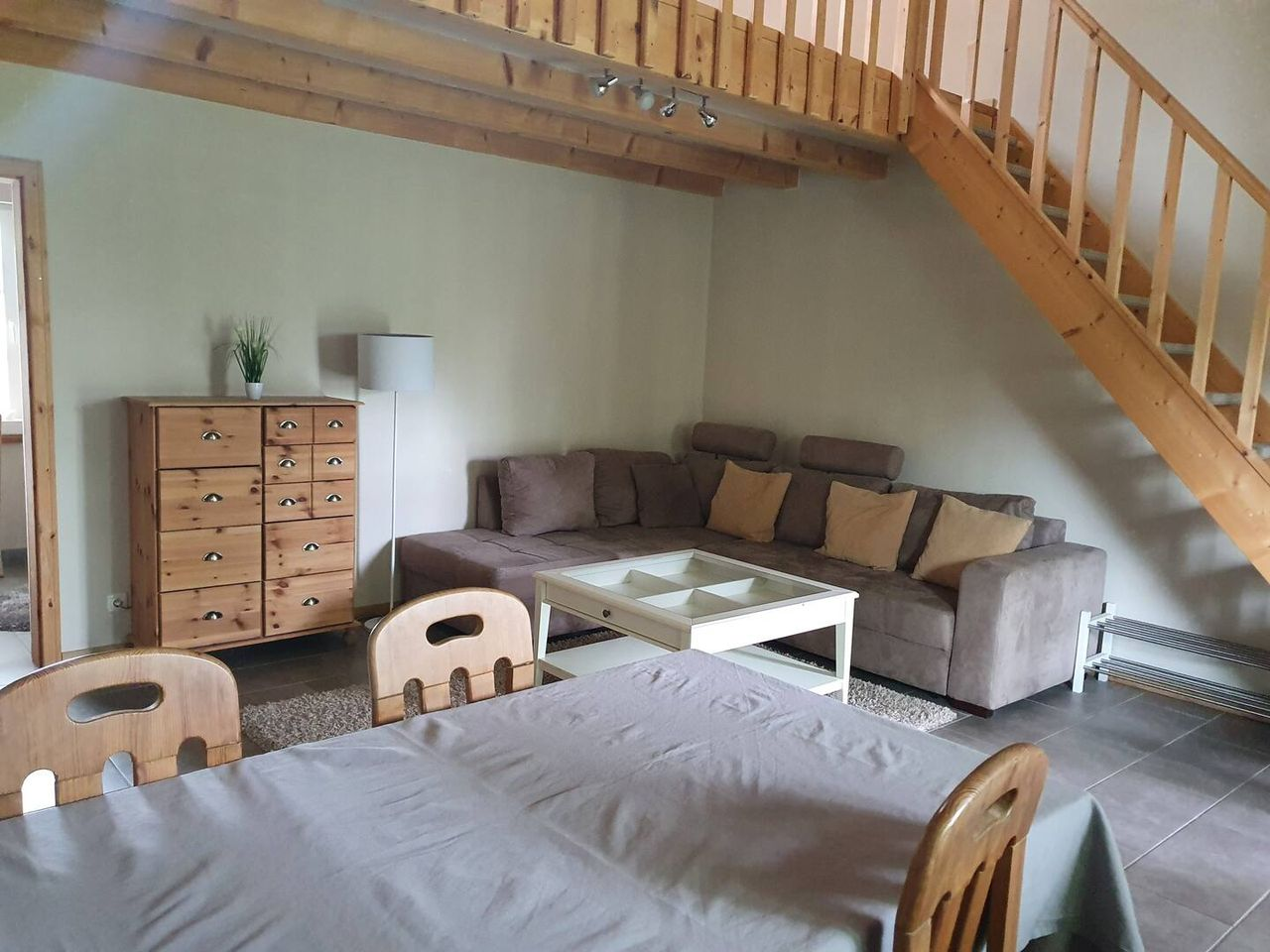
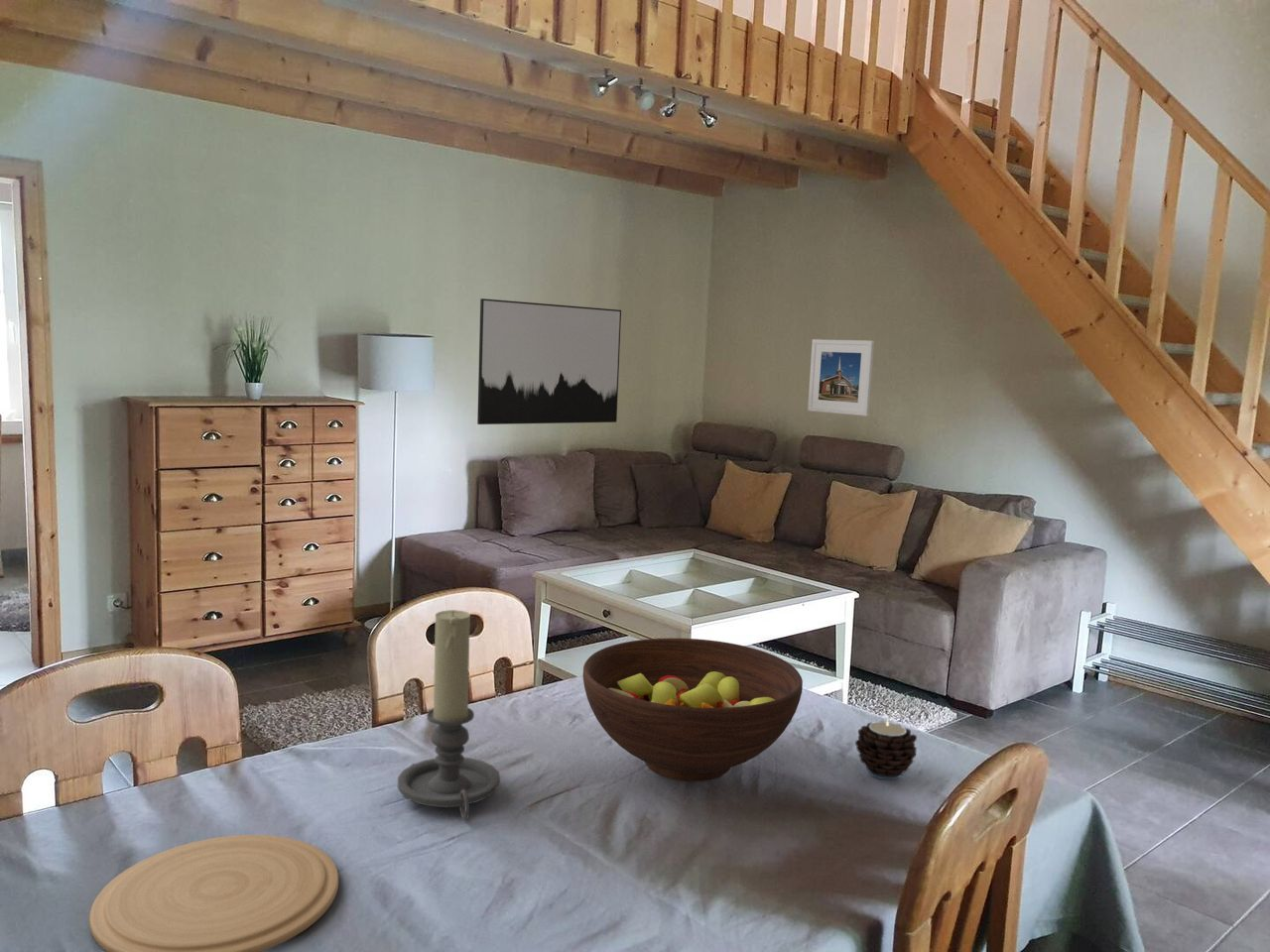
+ fruit bowl (690, 718)
+ wall art (553, 364)
+ plate (219, 891)
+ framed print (839, 377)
+ candle holder (452, 706)
+ candle (886, 746)
